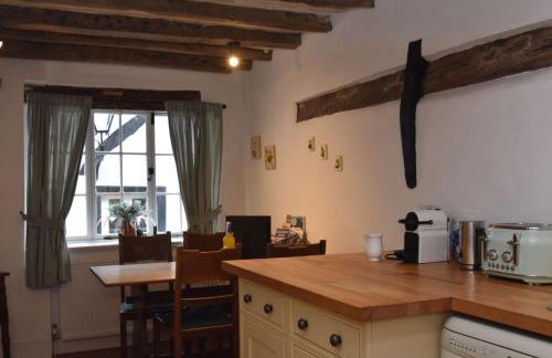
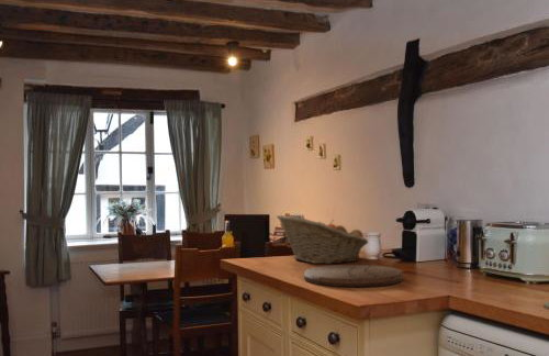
+ cutting board (352, 275)
+ fruit basket (321, 236)
